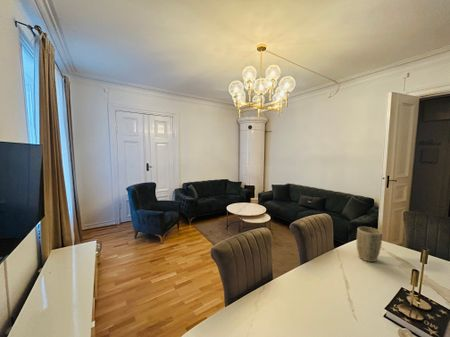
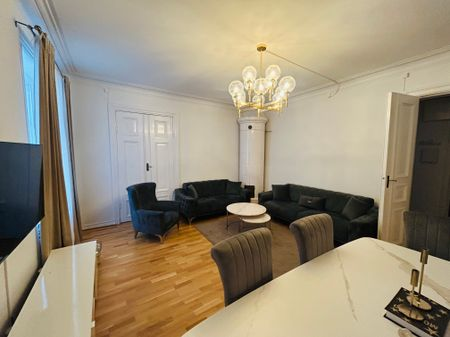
- plant pot (368, 244)
